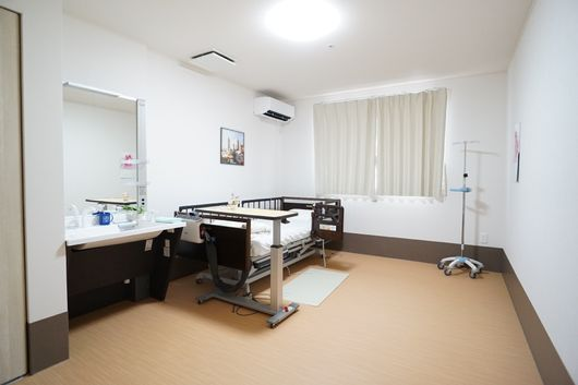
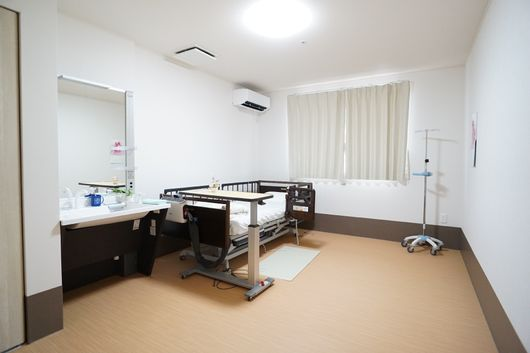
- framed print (232, 147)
